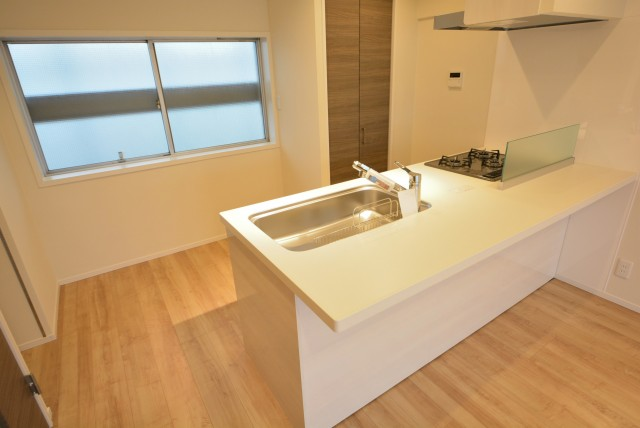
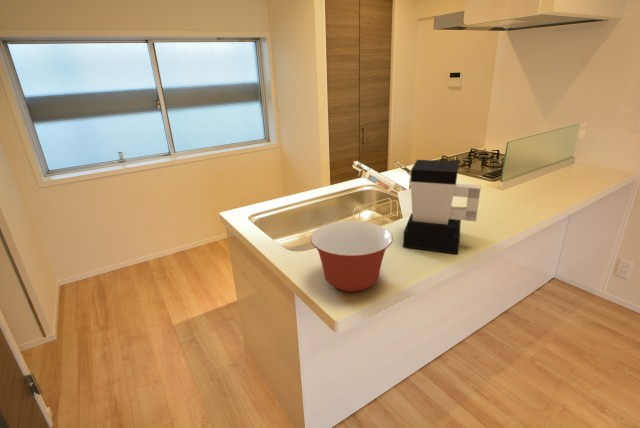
+ coffee maker (441, 203)
+ mixing bowl (351, 259)
